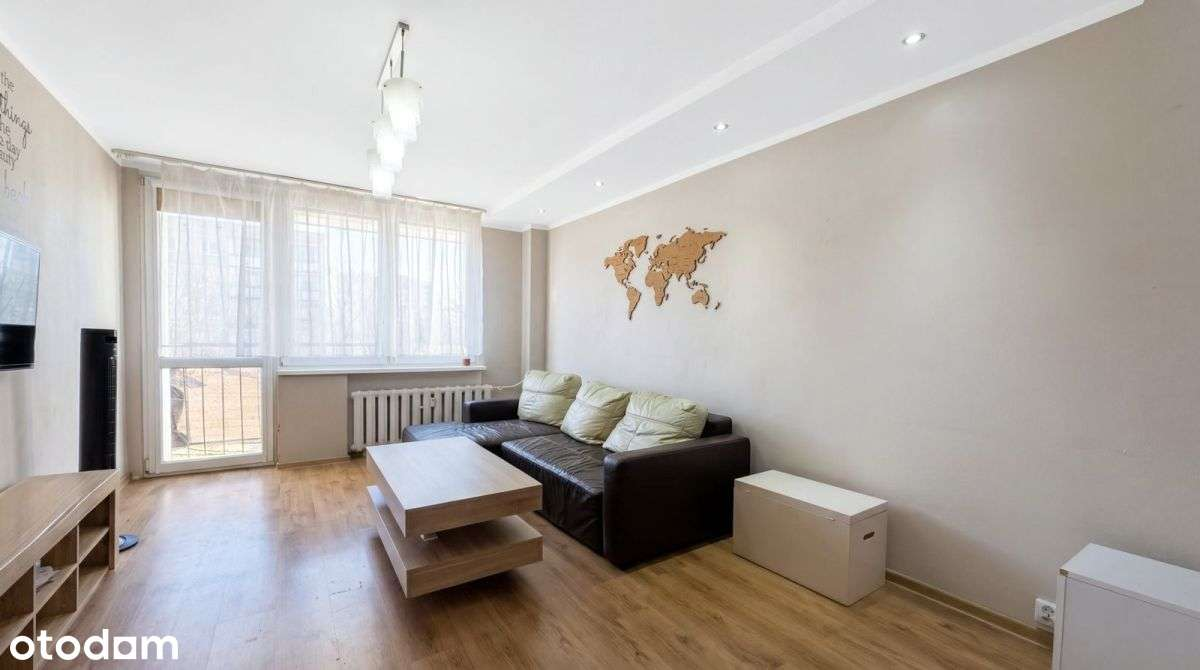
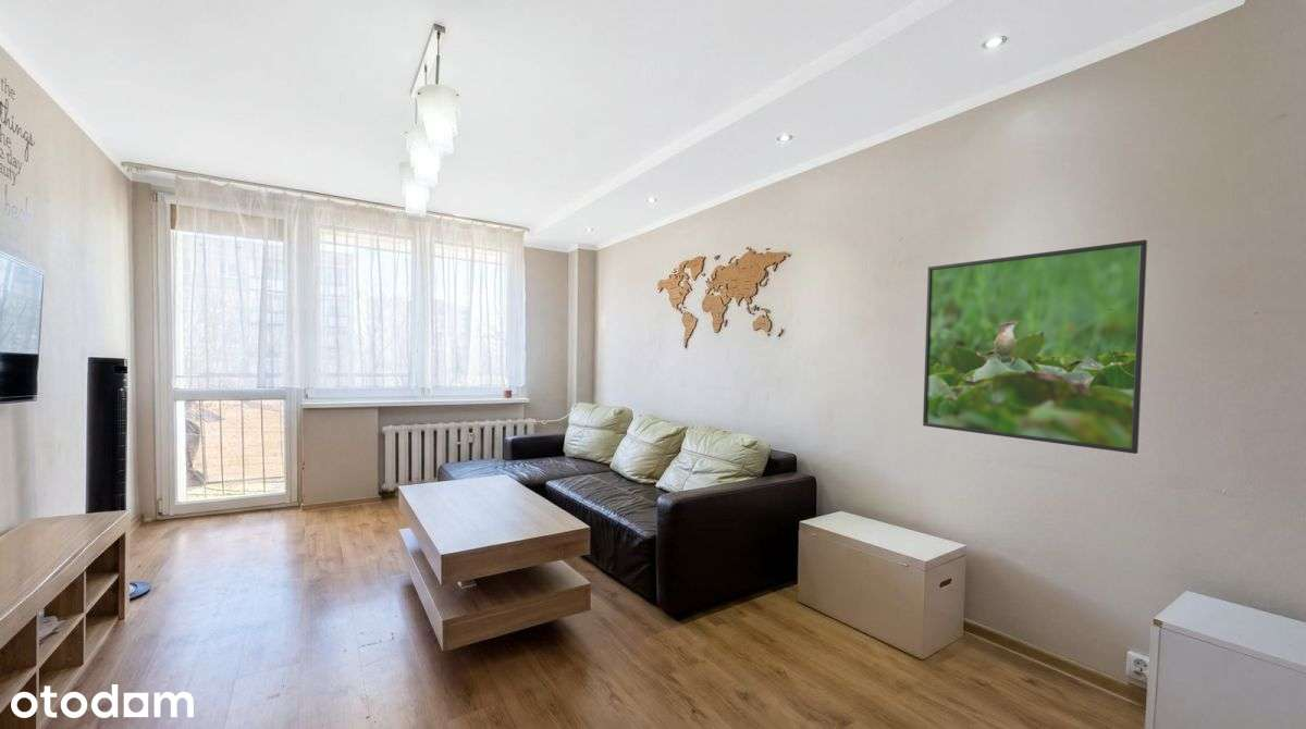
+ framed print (1018, 346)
